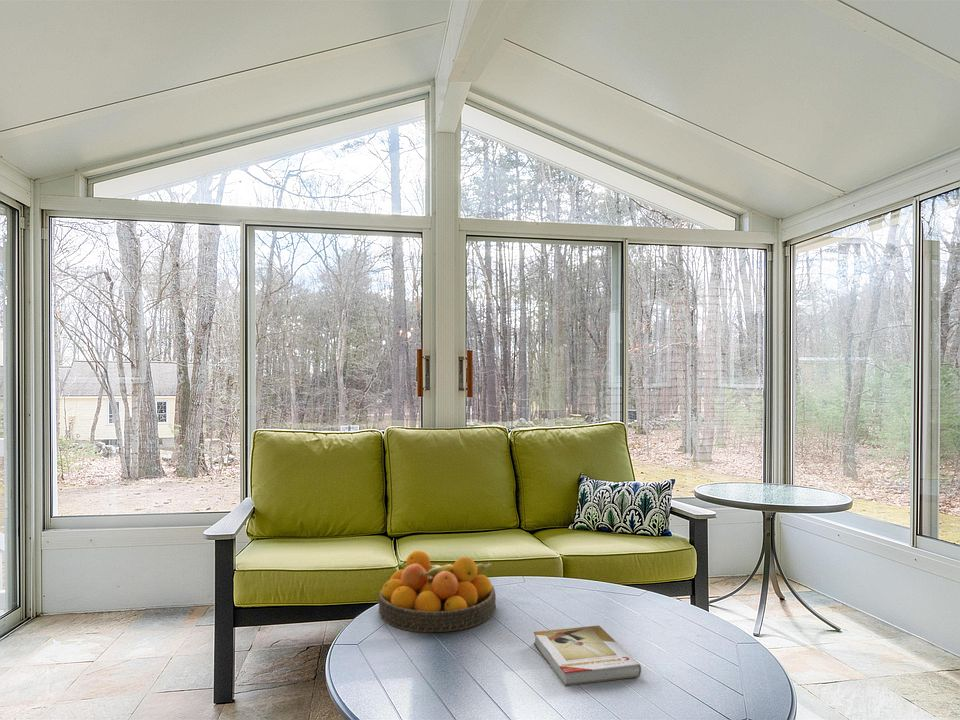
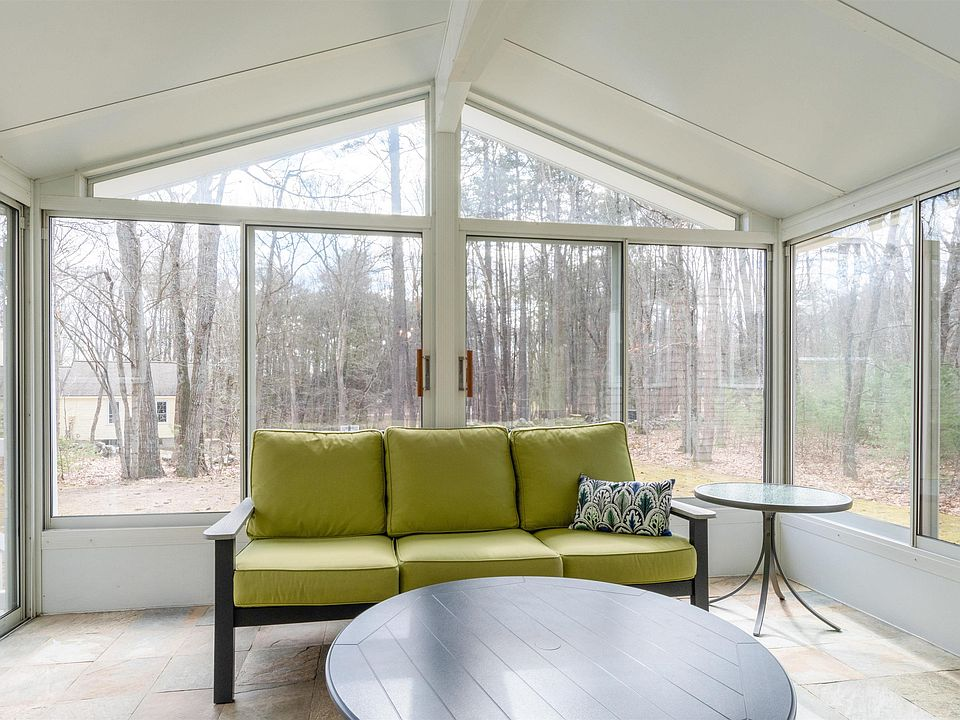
- book (584, 652)
- fruit bowl (437, 583)
